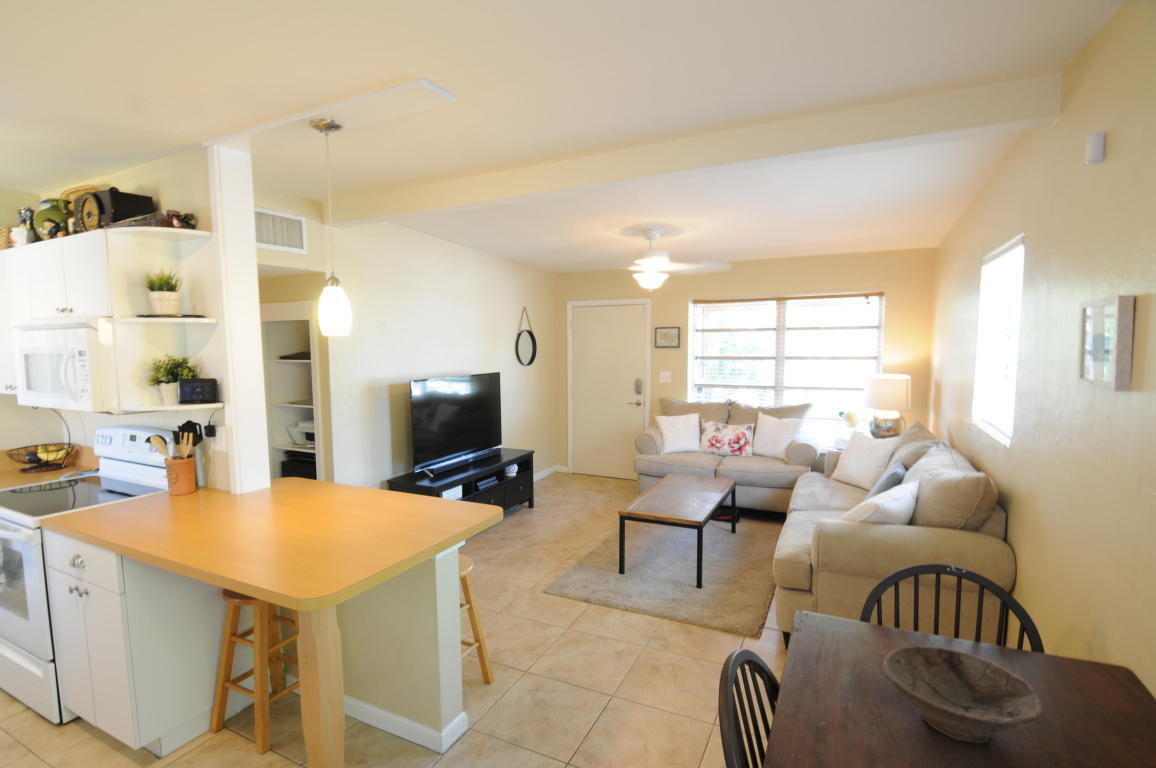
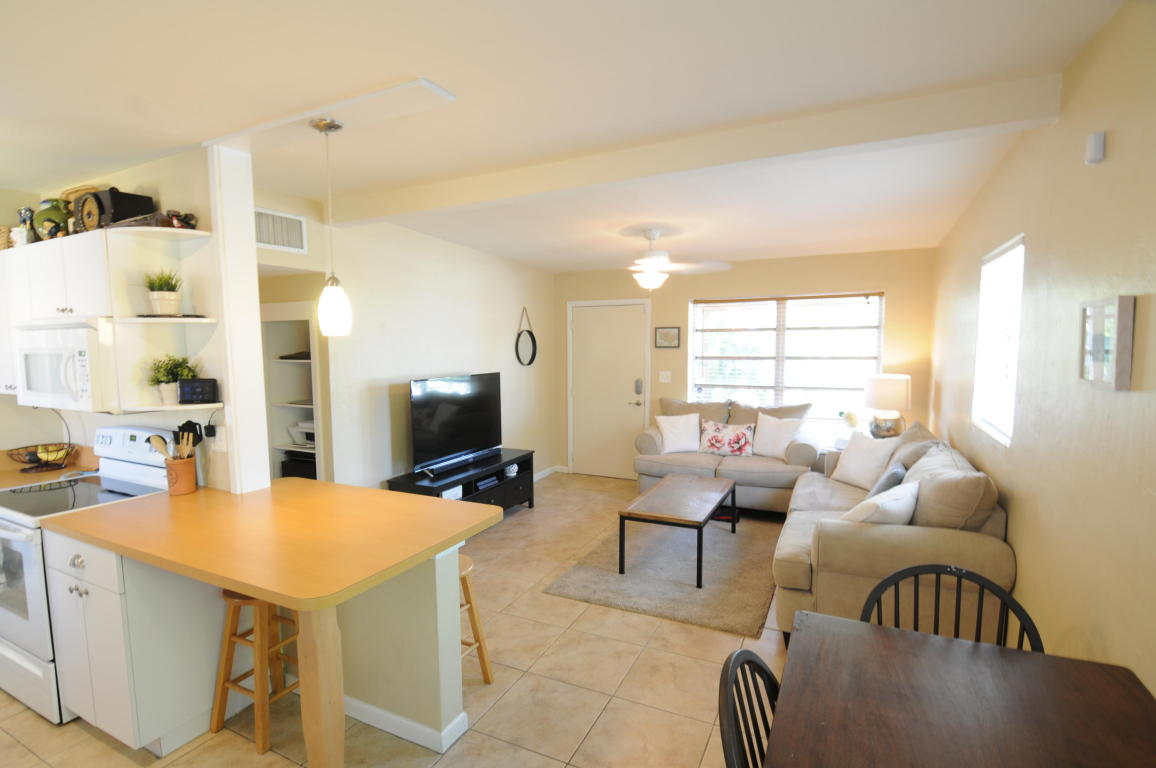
- bowl (957, 700)
